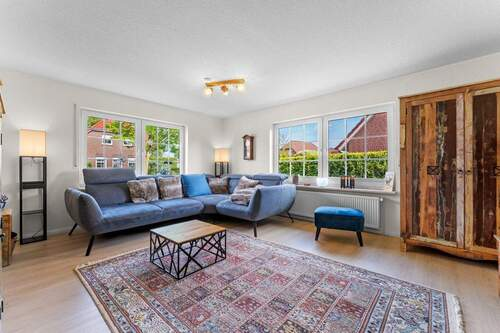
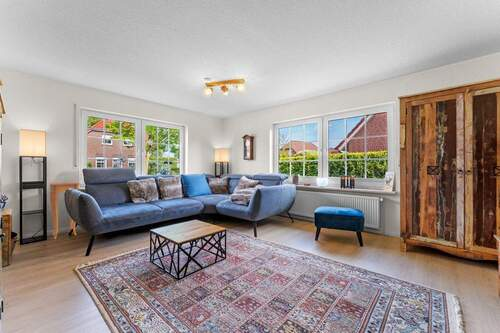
+ side table (57, 209)
